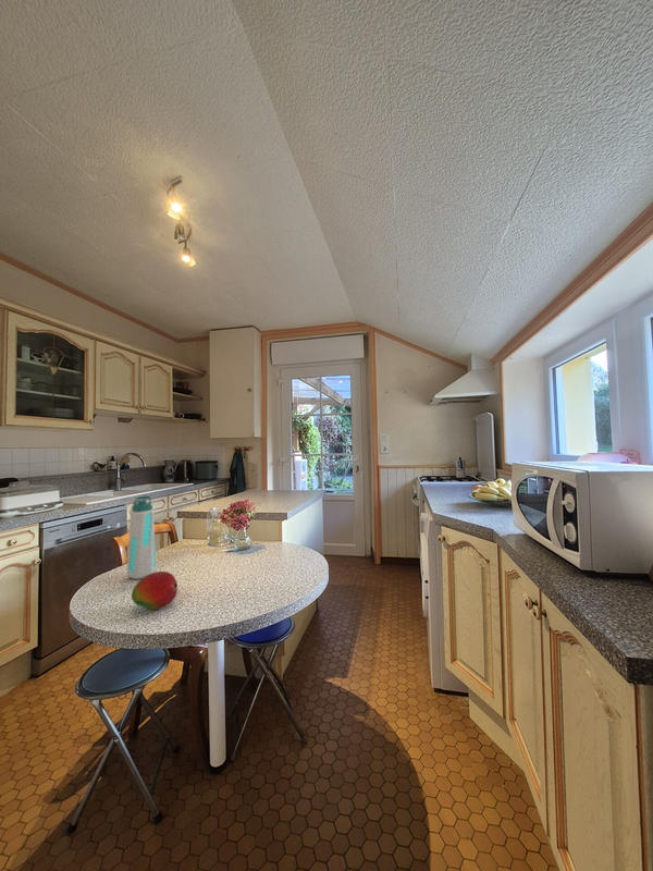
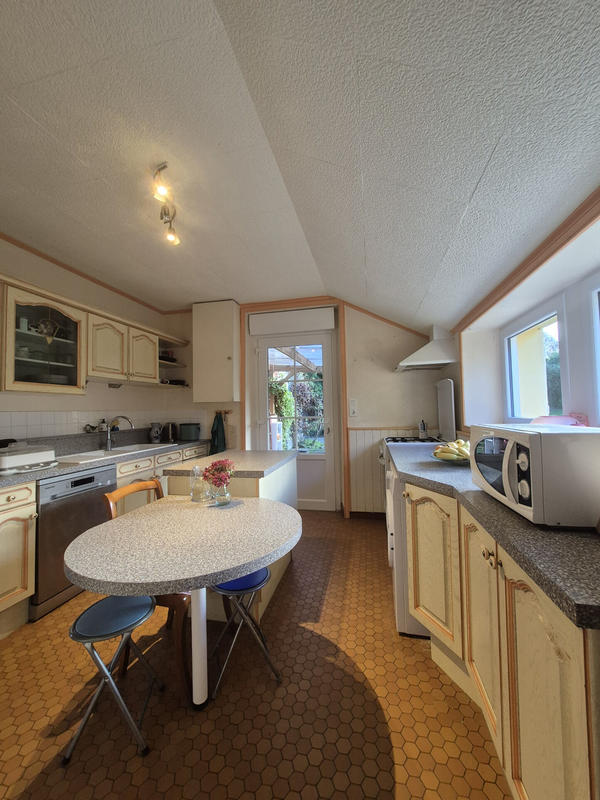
- fruit (155, 590)
- water bottle (141, 536)
